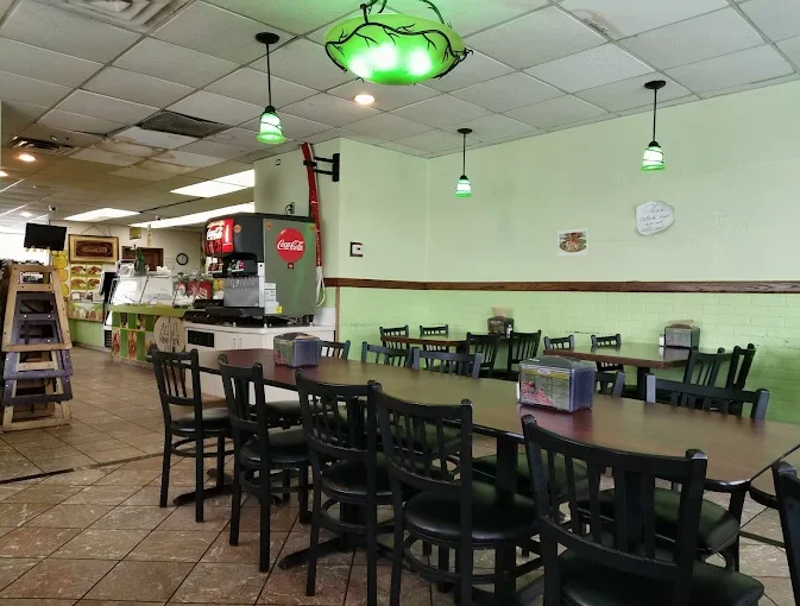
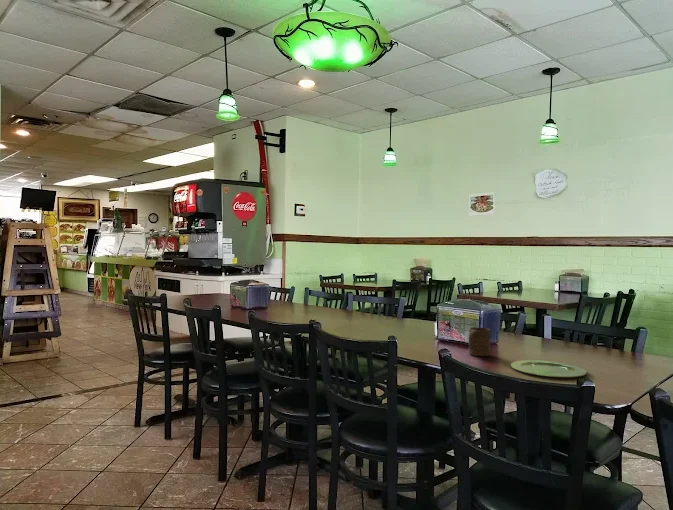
+ cup (478, 342)
+ plate (547, 368)
